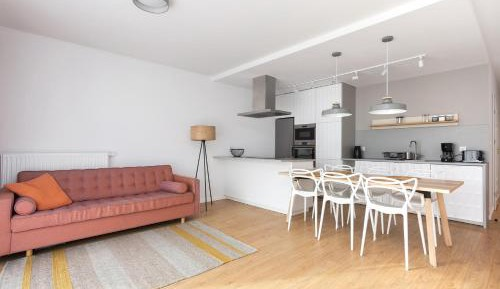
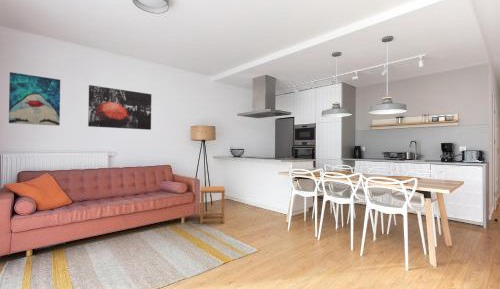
+ side table (203, 204)
+ wall art (35, 100)
+ wall art (122, 109)
